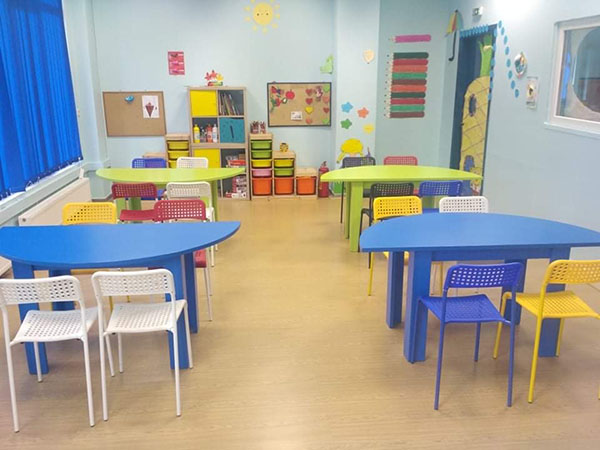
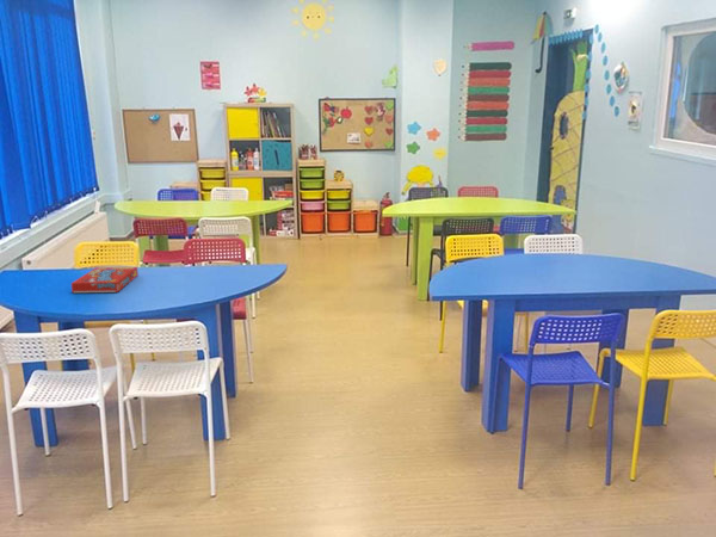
+ snack box (106, 279)
